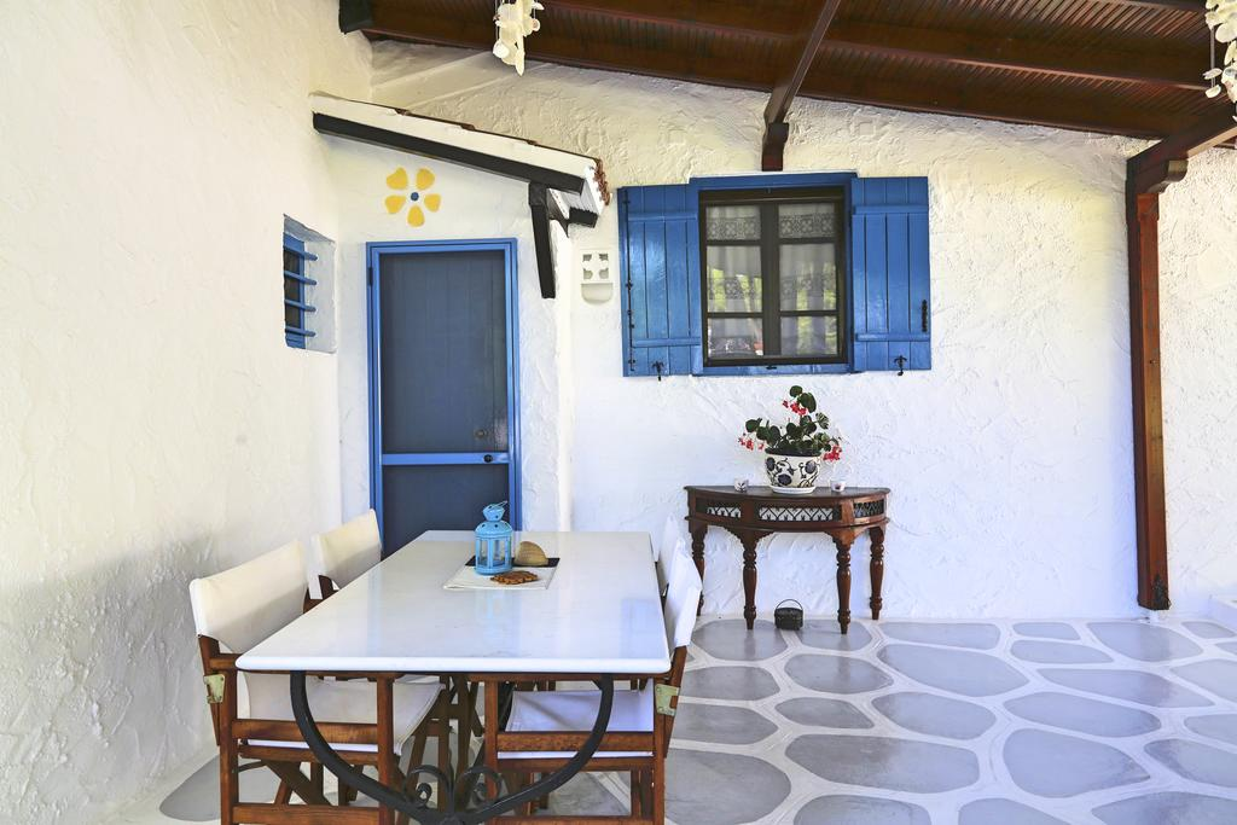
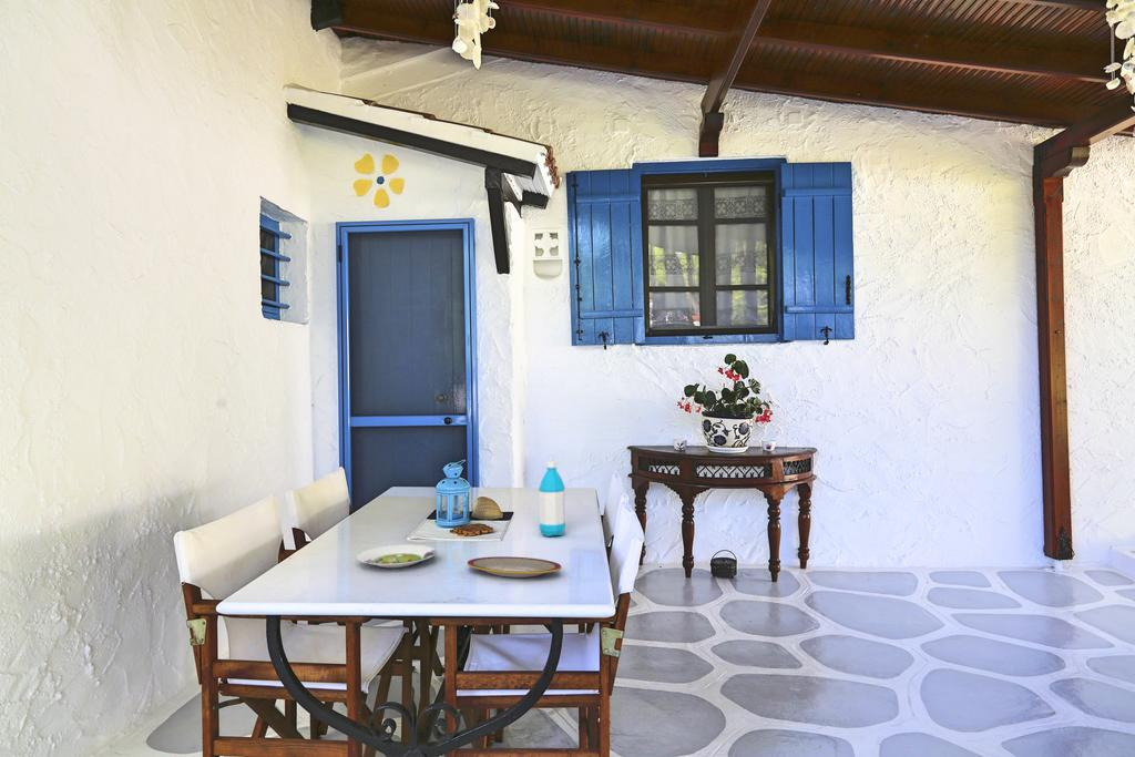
+ plate (513, 567)
+ salad plate (397, 555)
+ water bottle (552, 498)
